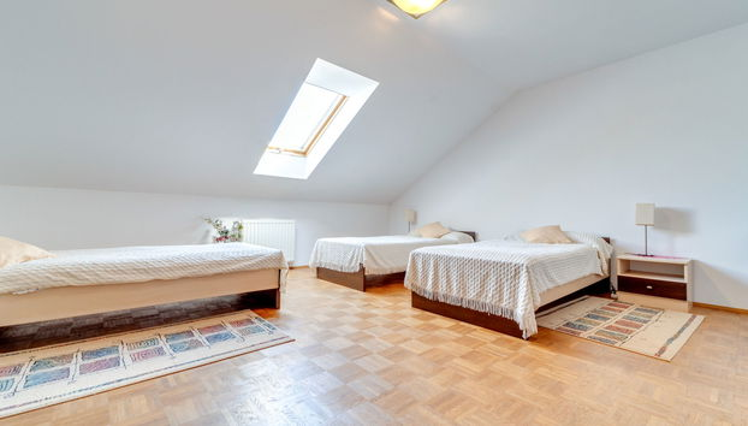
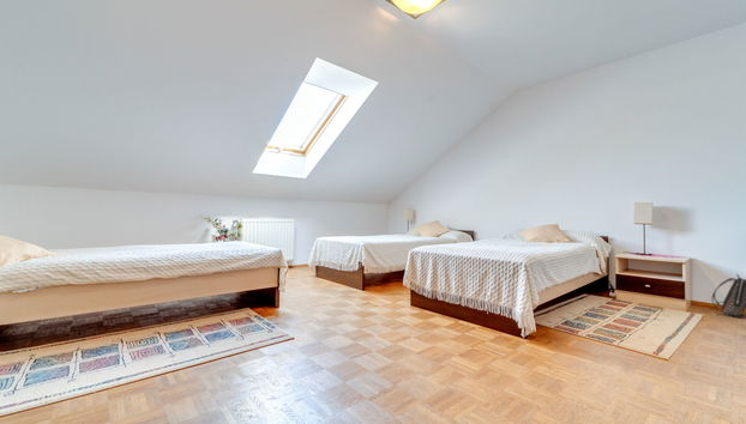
+ backpack (732, 293)
